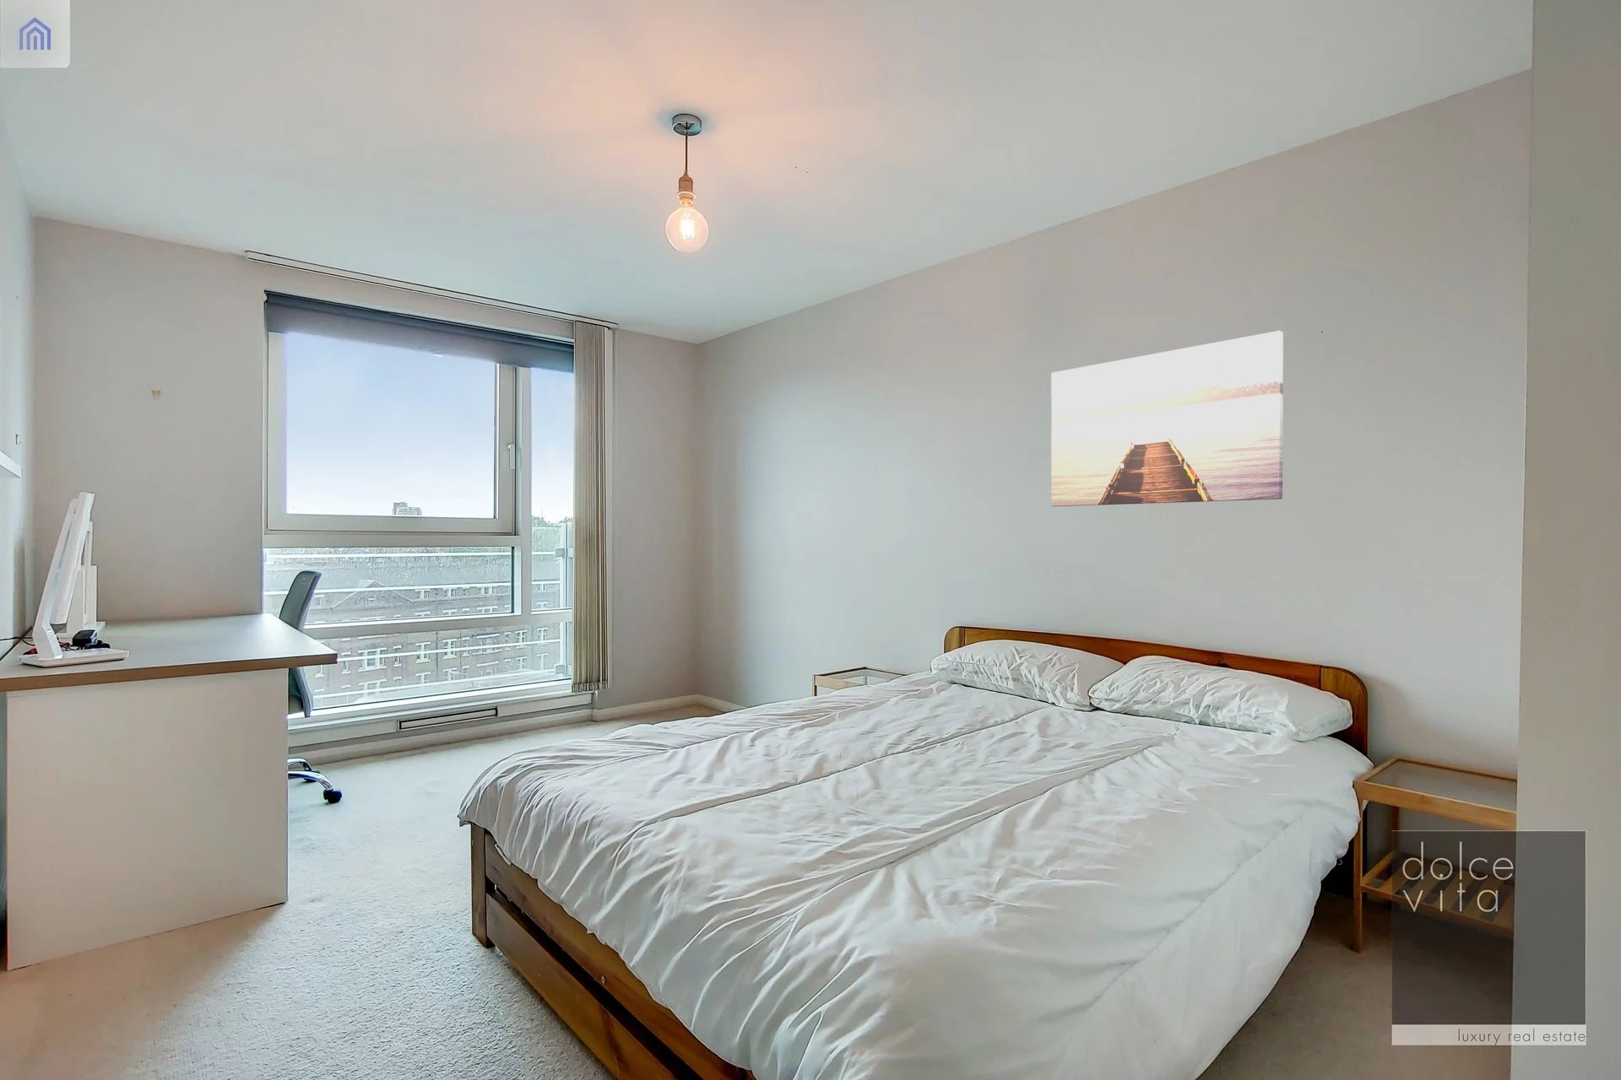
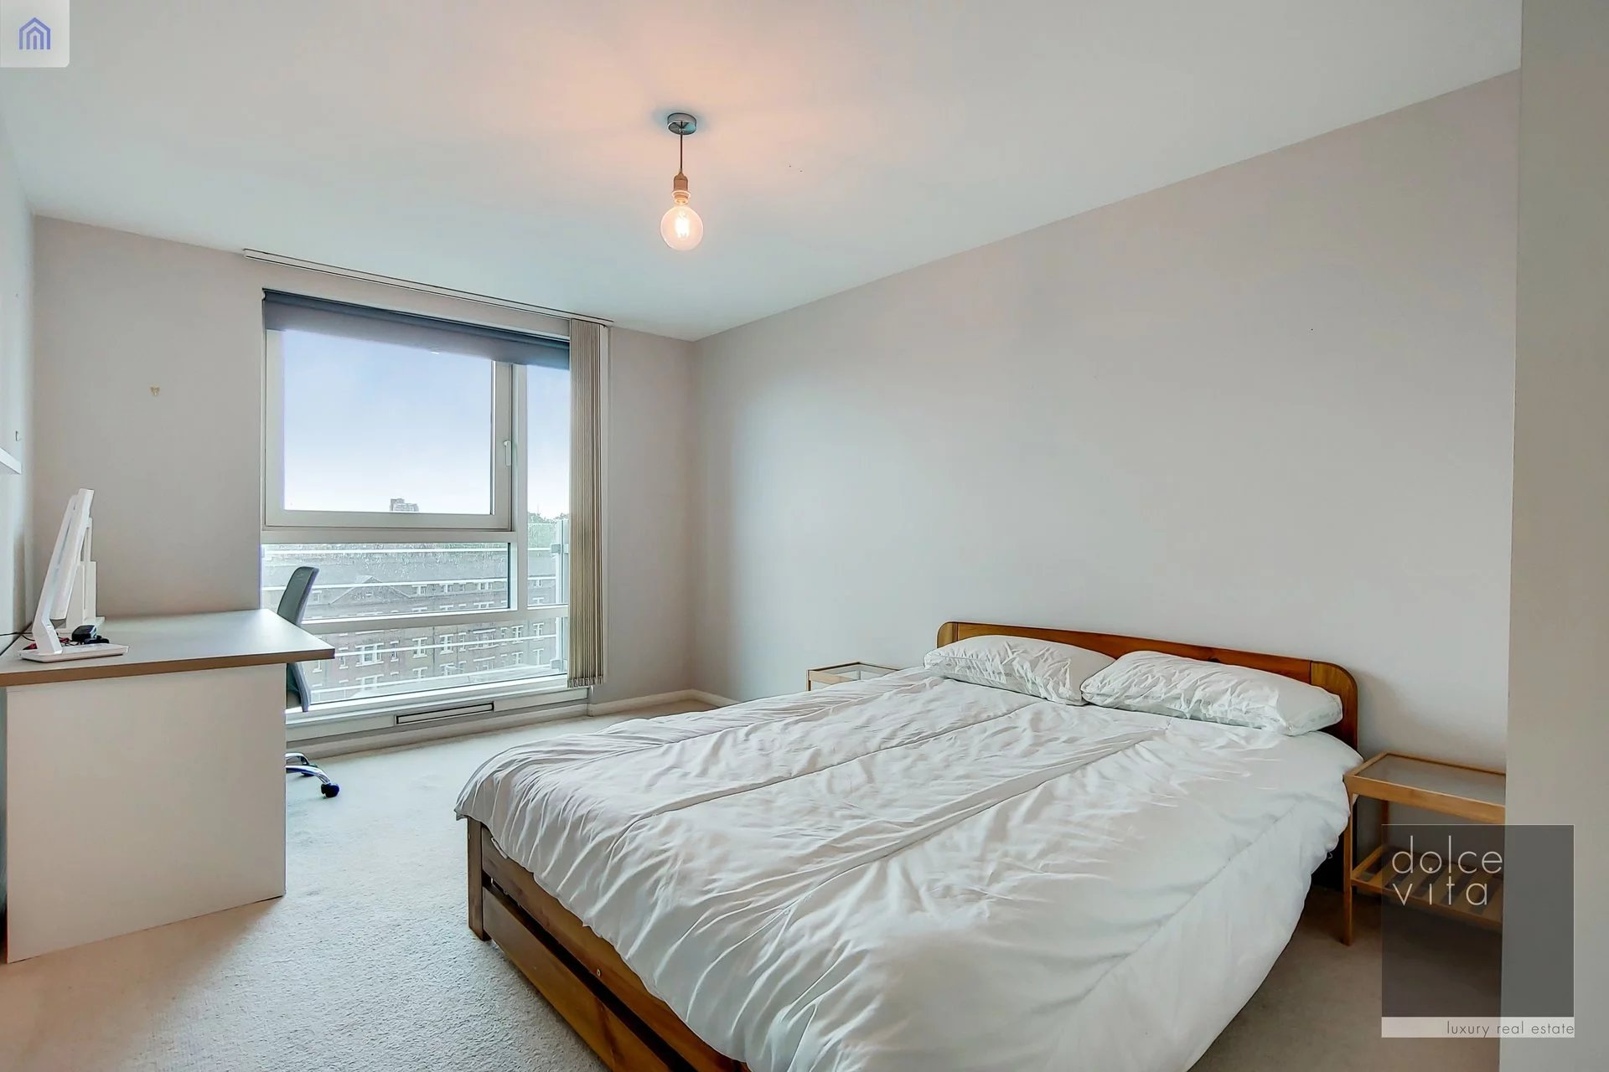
- wall art (1154, 429)
